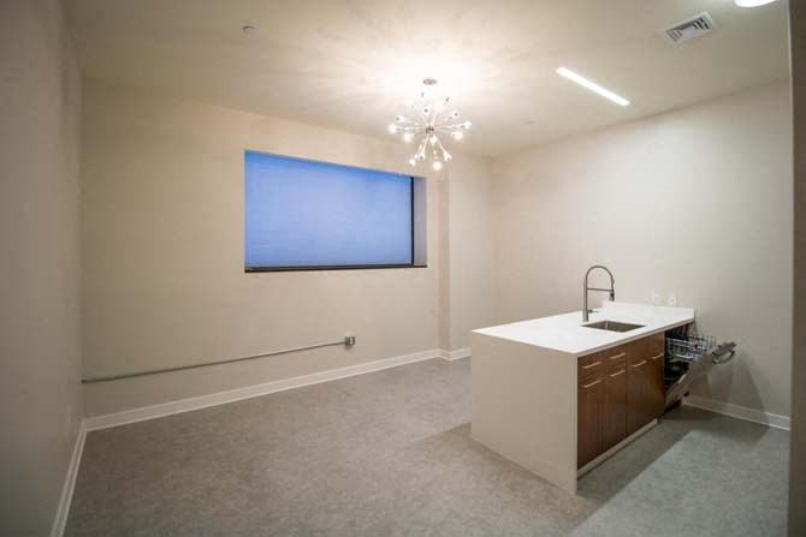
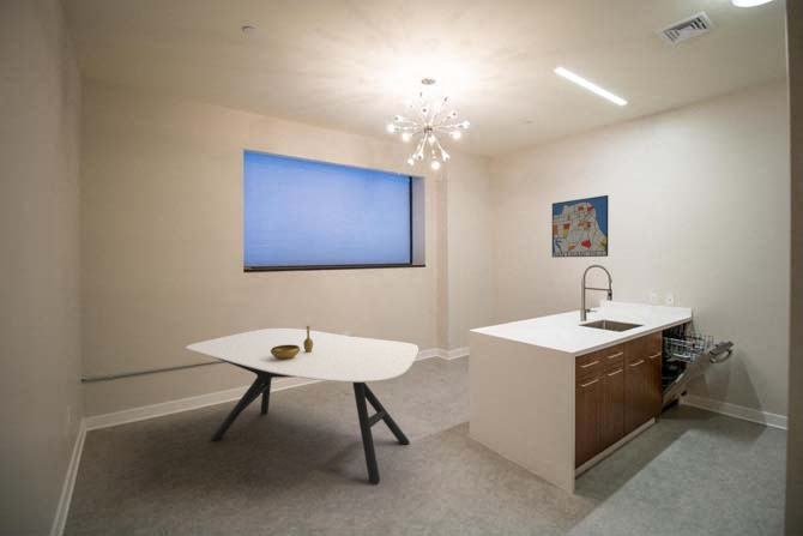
+ wall art (578, 228)
+ dining table (308, 378)
+ decorative bowl (294, 345)
